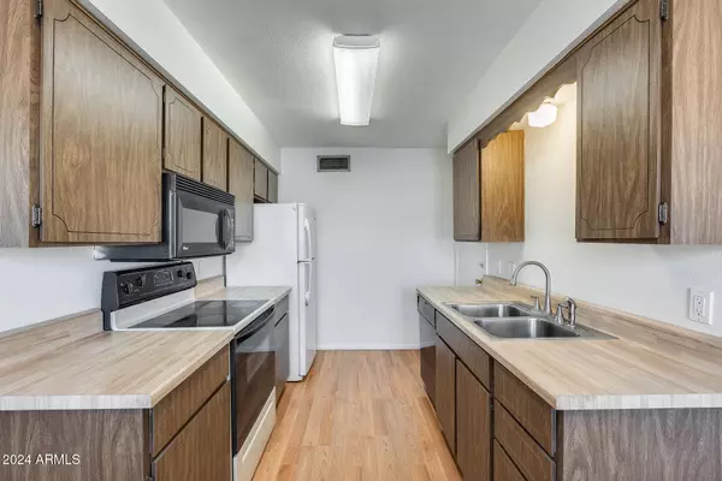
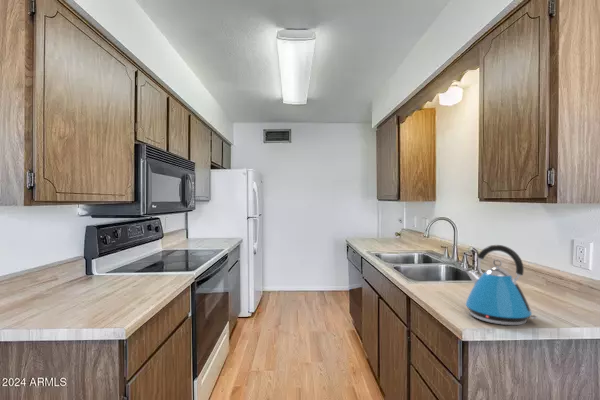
+ kettle (499, 280)
